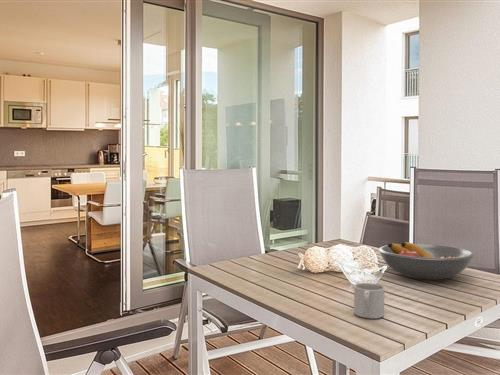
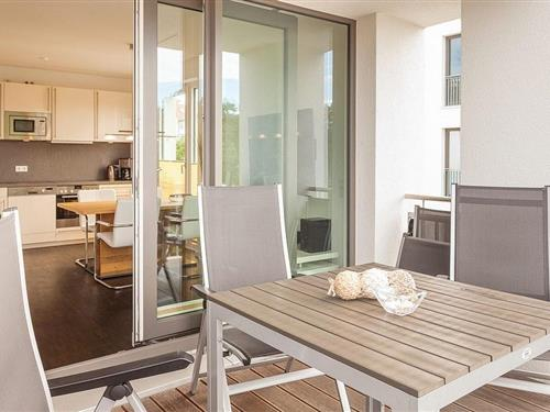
- fruit bowl (424, 259)
- mug (368, 301)
